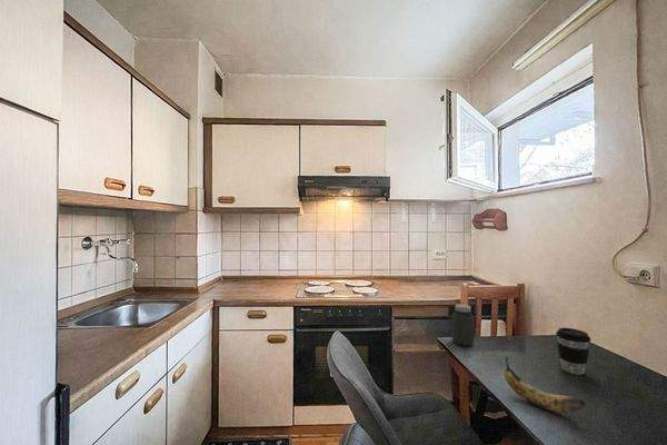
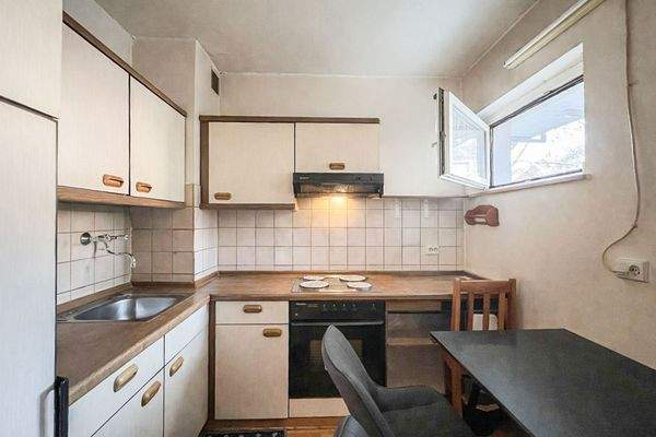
- jar (462, 324)
- banana (538, 389)
- coffee cup (573, 350)
